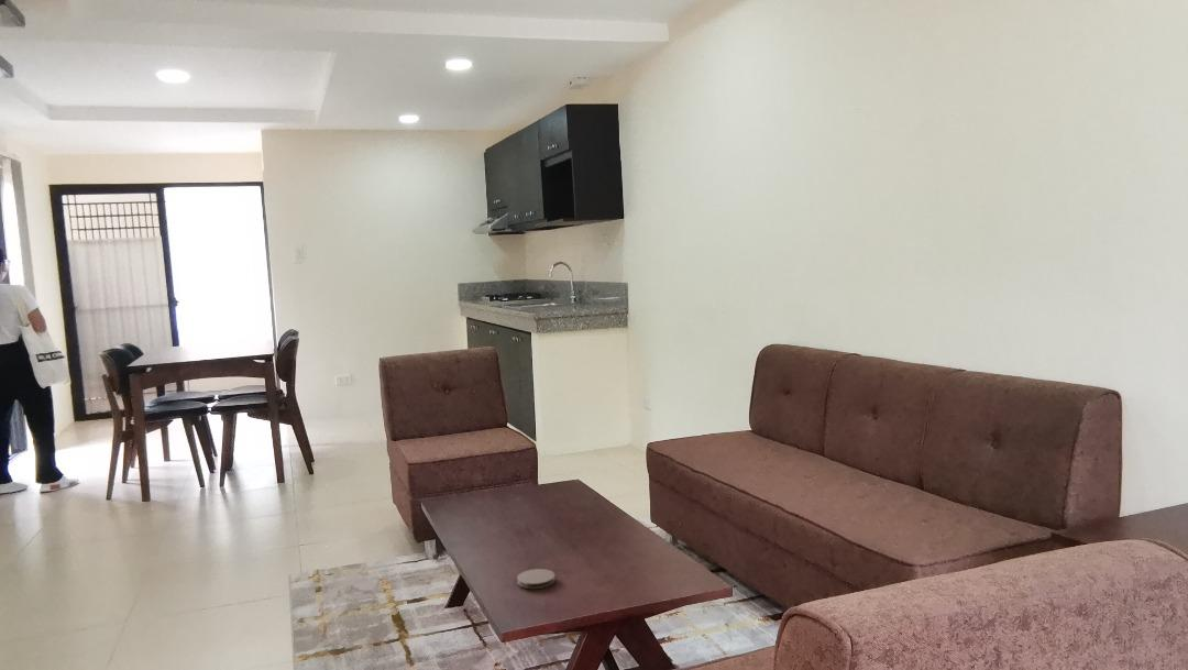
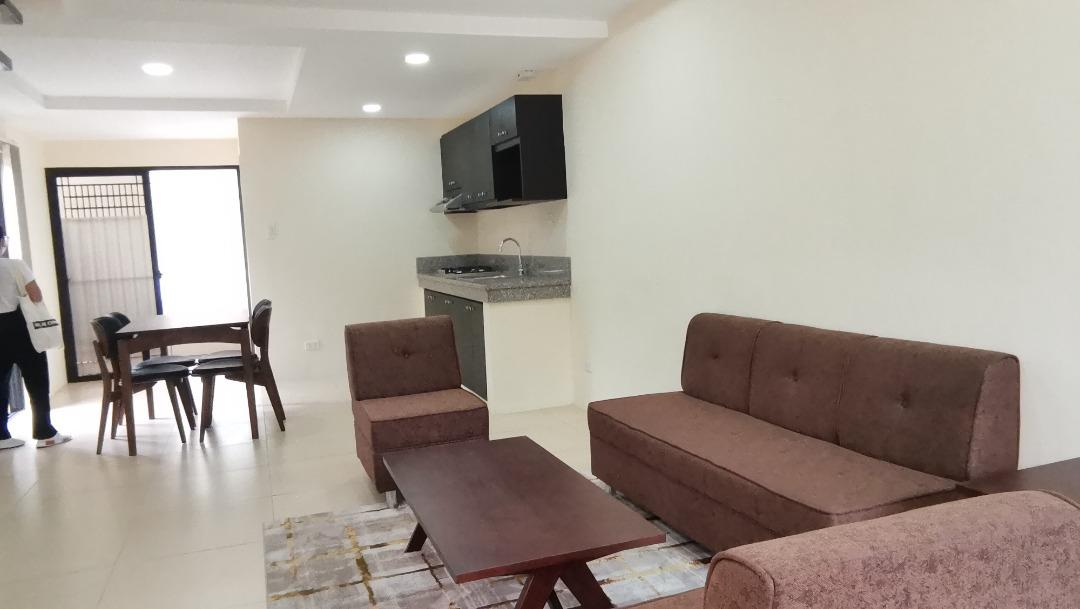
- coaster (536, 578)
